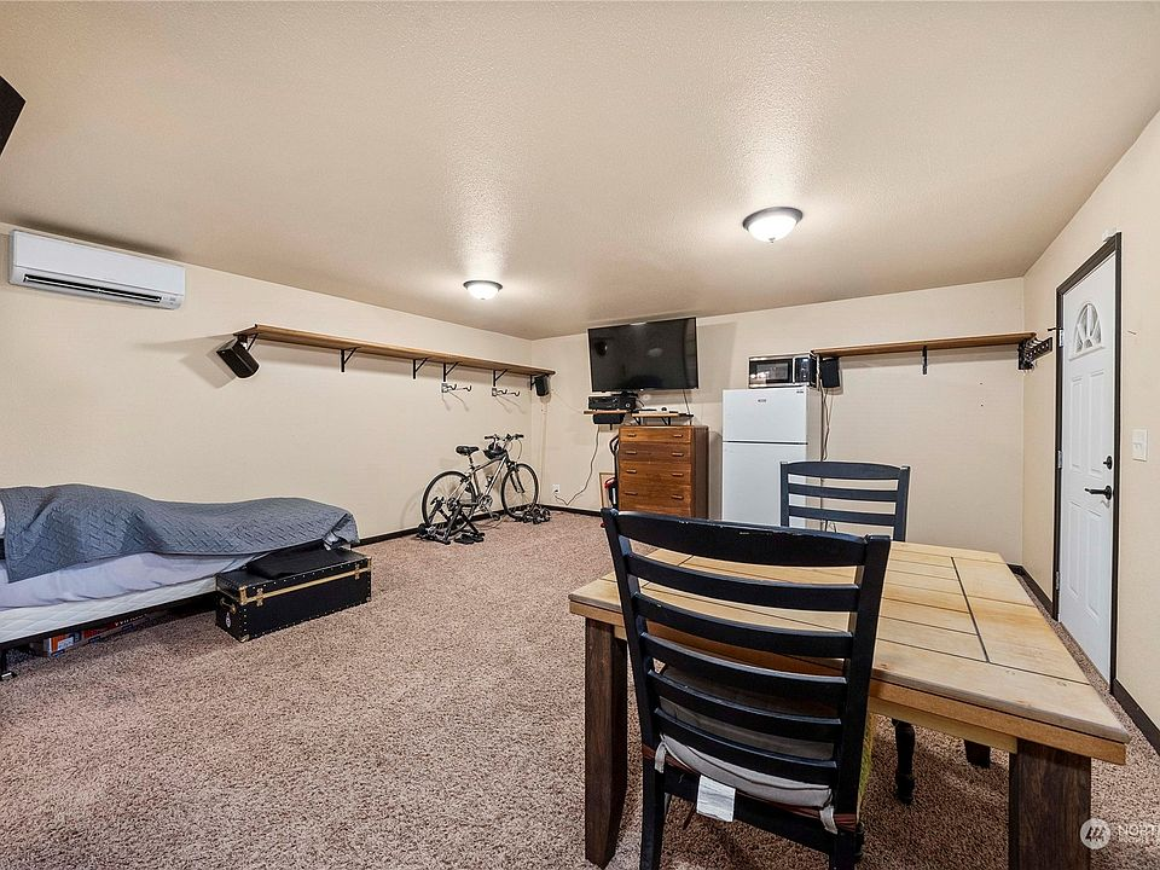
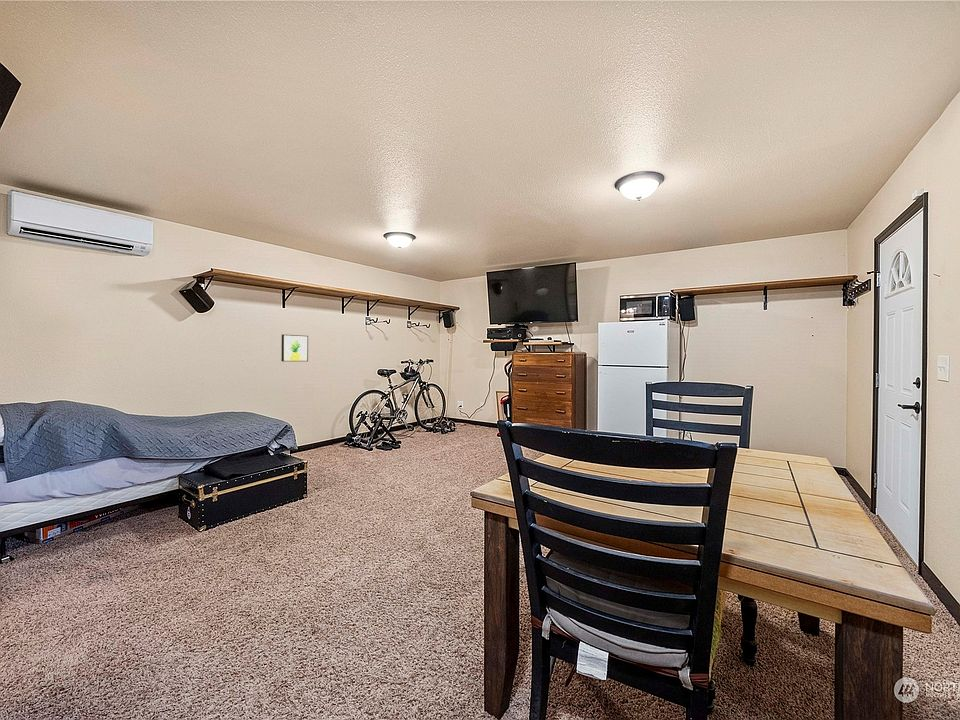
+ wall art (295, 348)
